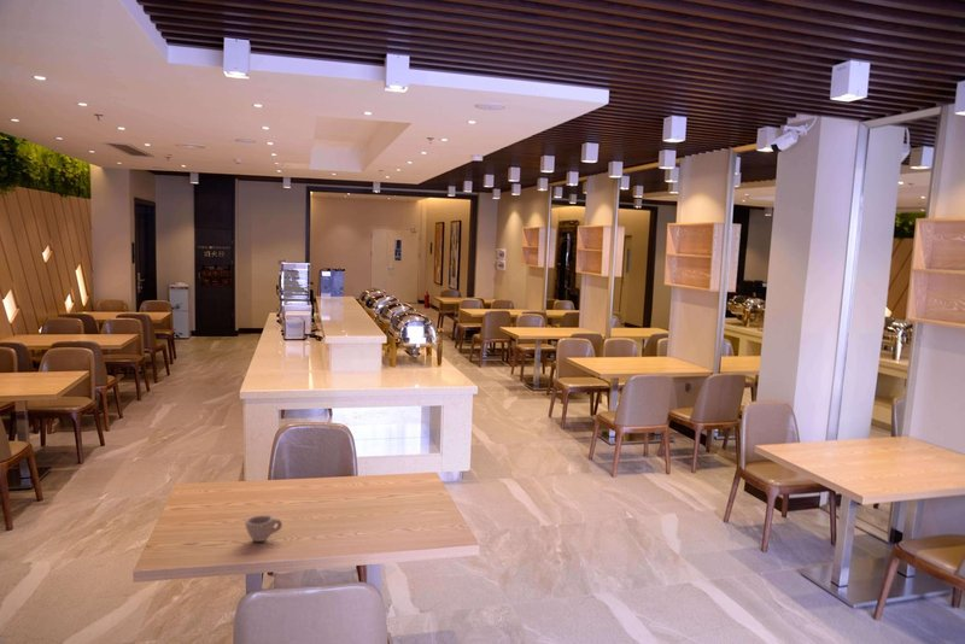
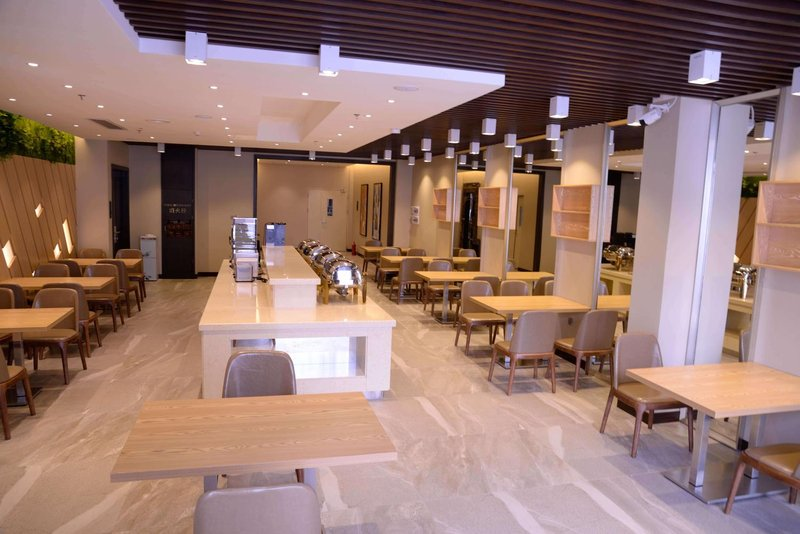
- cup (263, 528)
